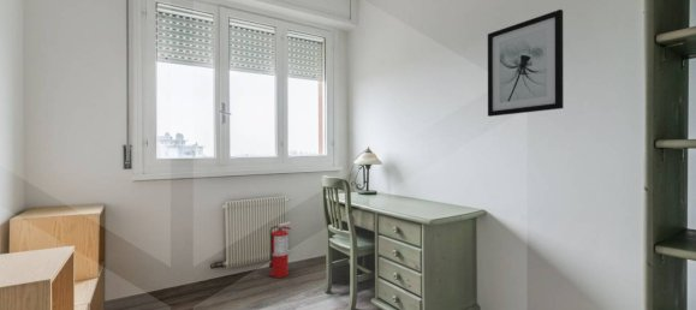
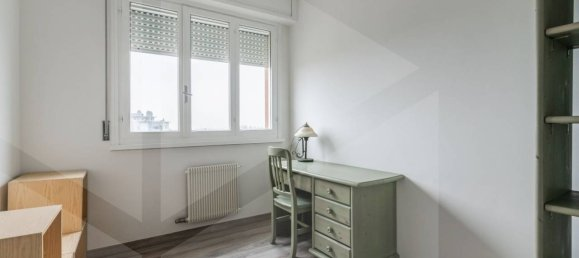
- wall art (522, 67)
- fire extinguisher (279, 248)
